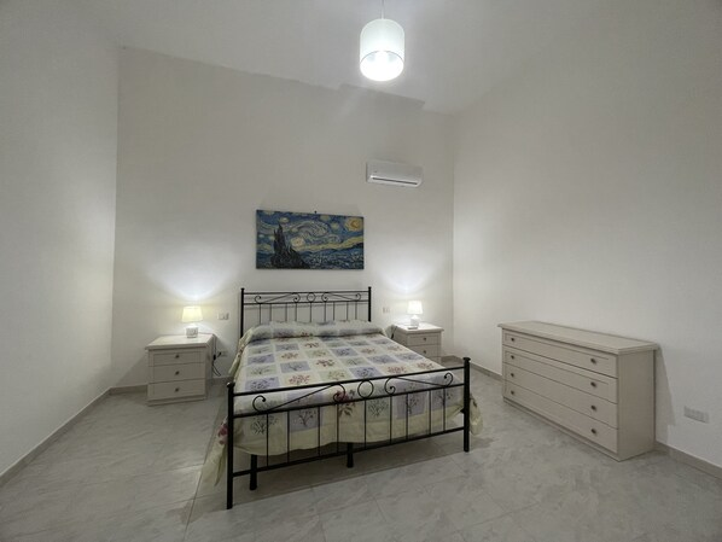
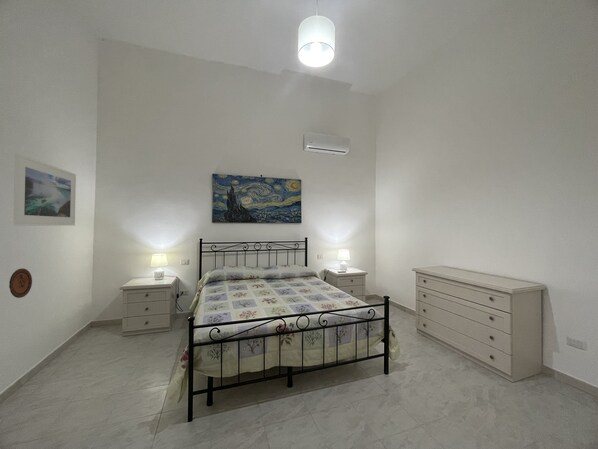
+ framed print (50, 195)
+ decorative plate (20, 283)
